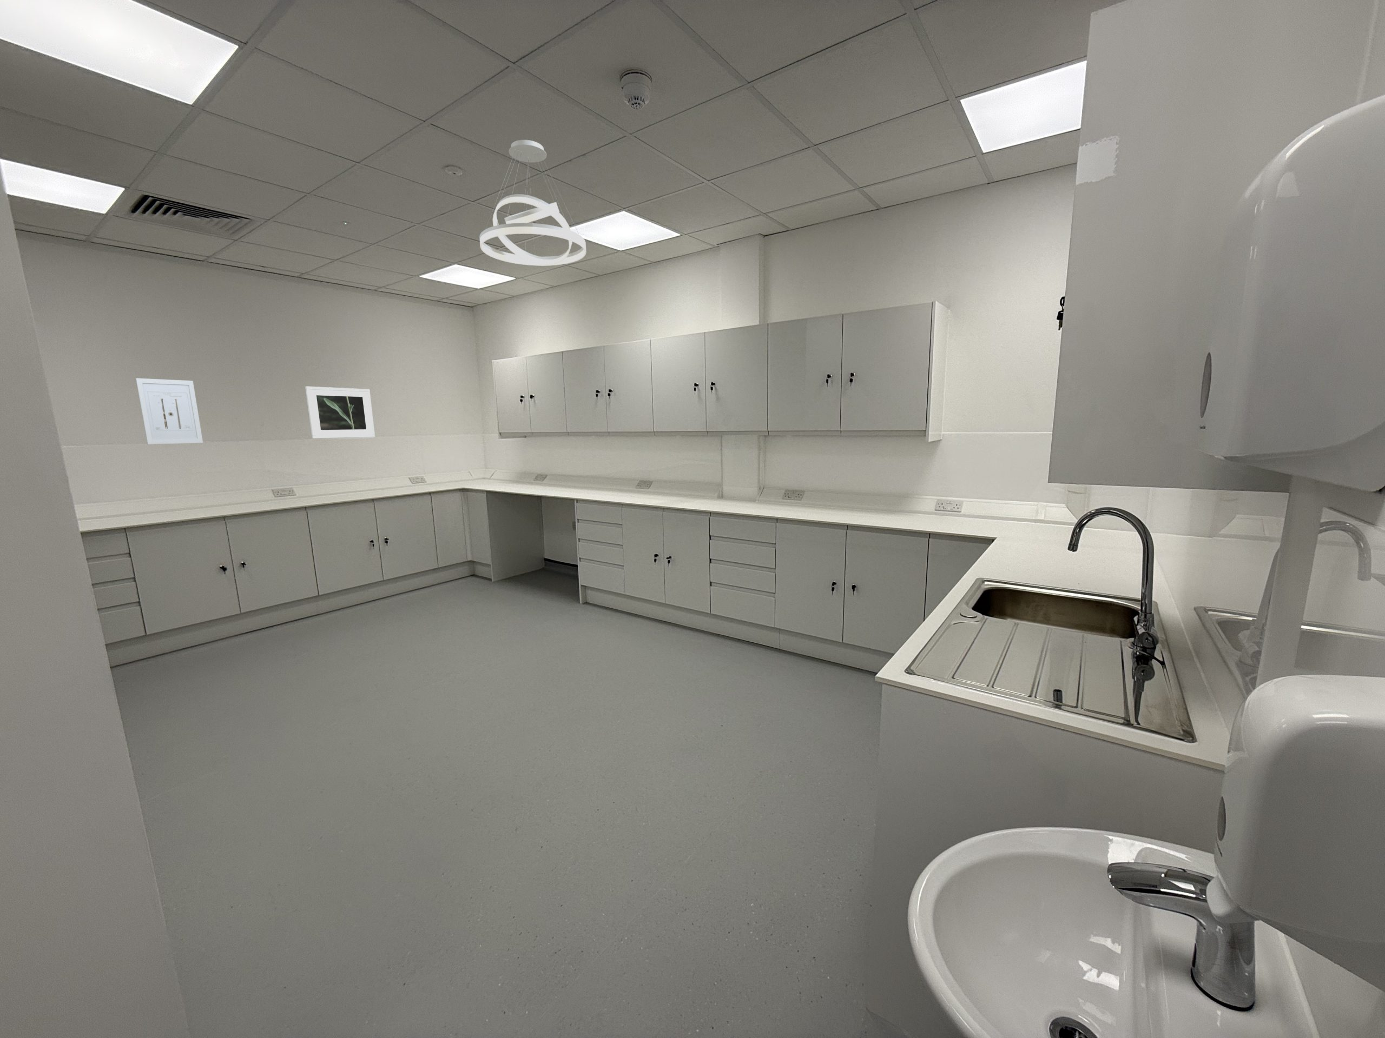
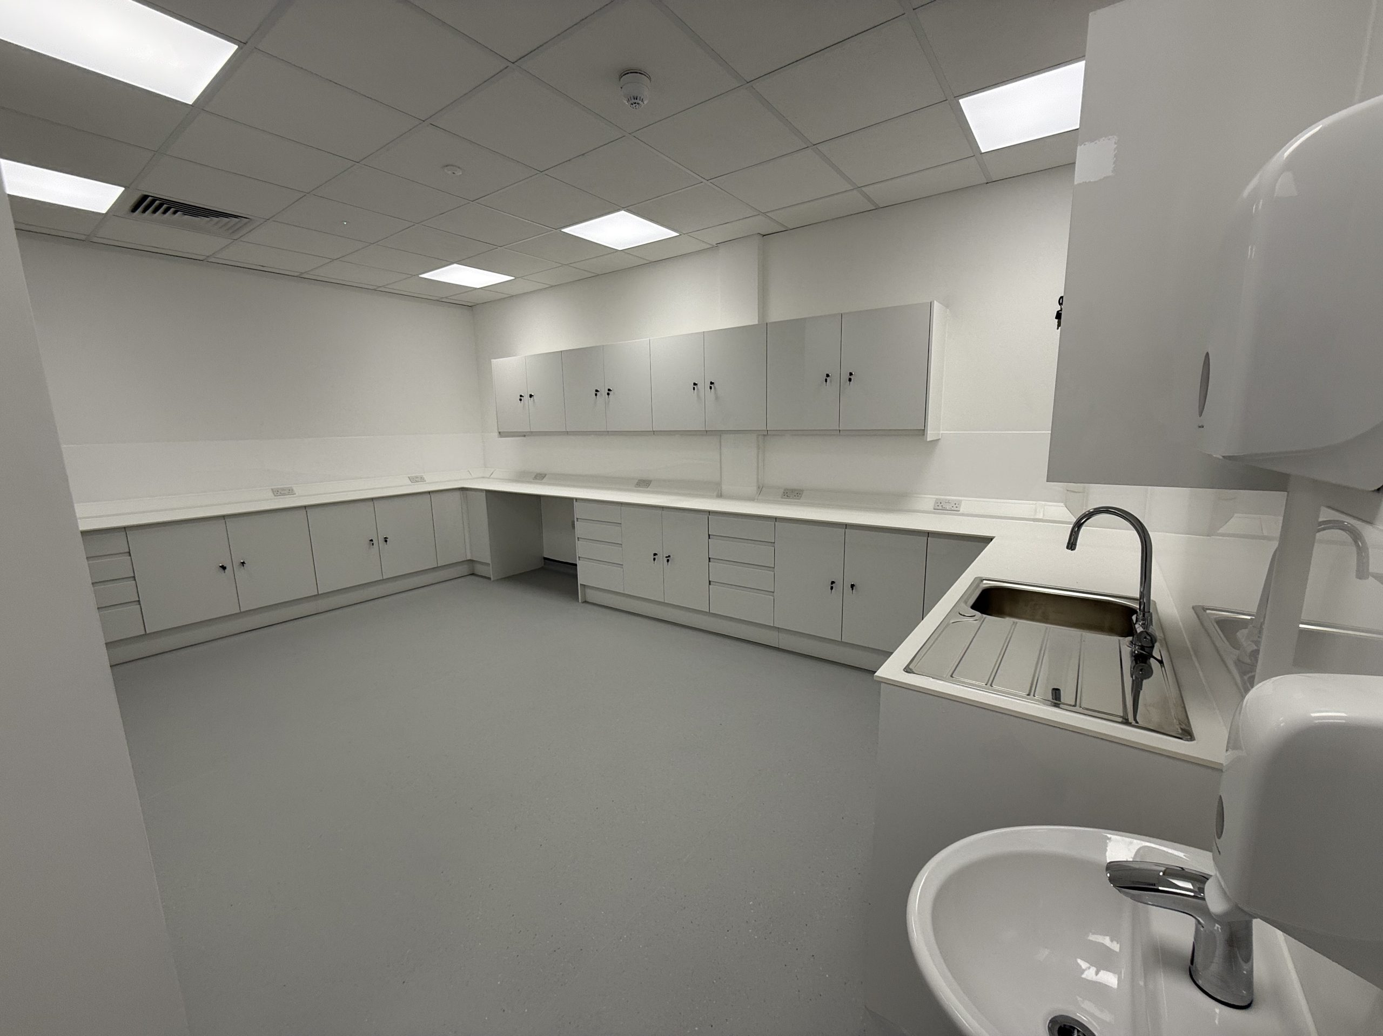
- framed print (341, 412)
- wall art (170, 411)
- pendant light (531, 203)
